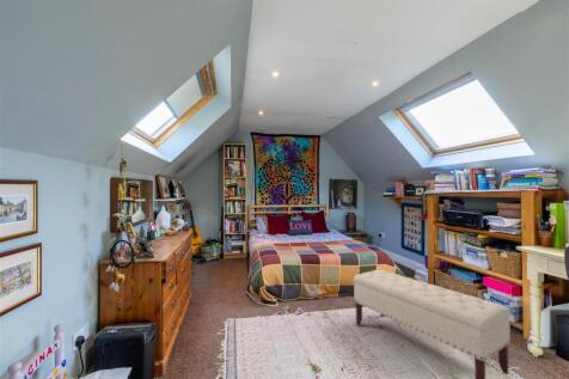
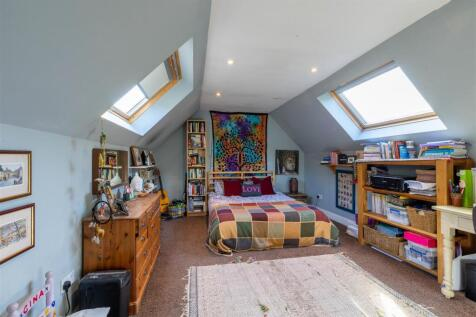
- bench (418, 316)
